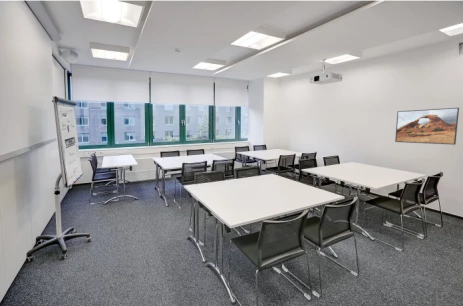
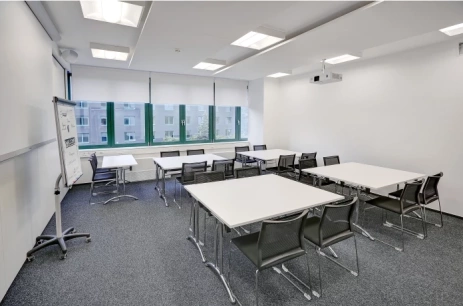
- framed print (423, 126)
